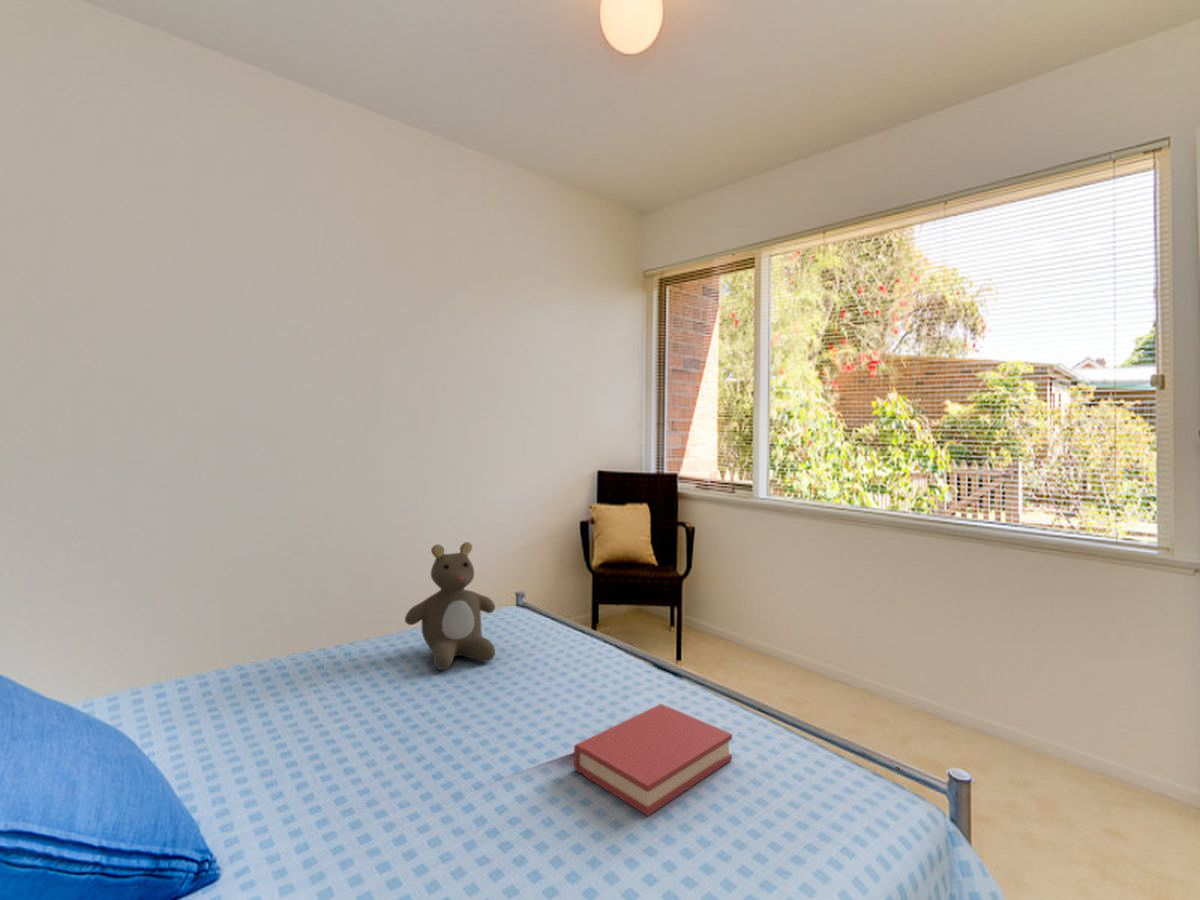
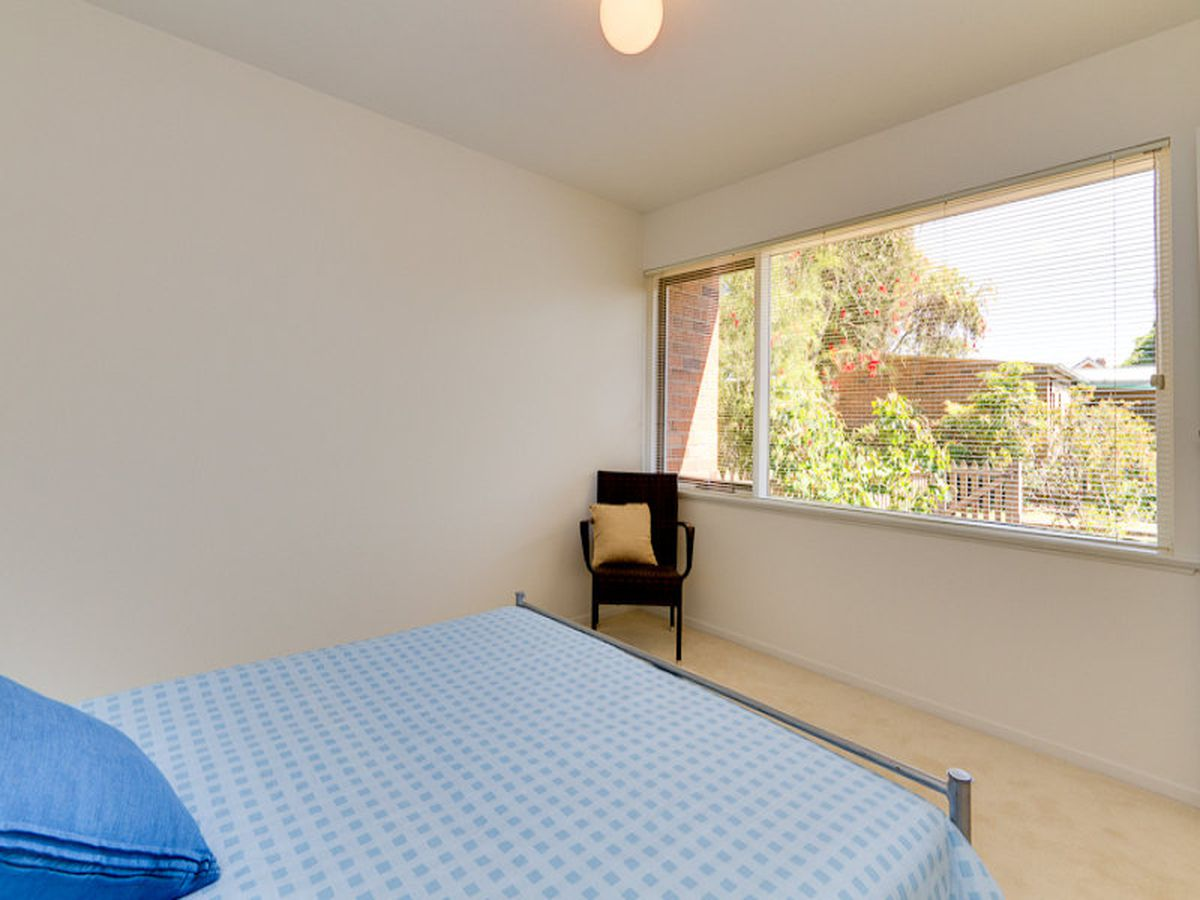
- hardback book (654, 751)
- teddy bear (456, 601)
